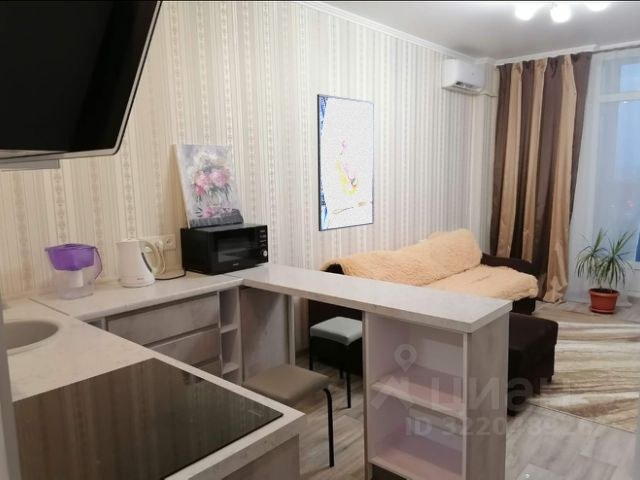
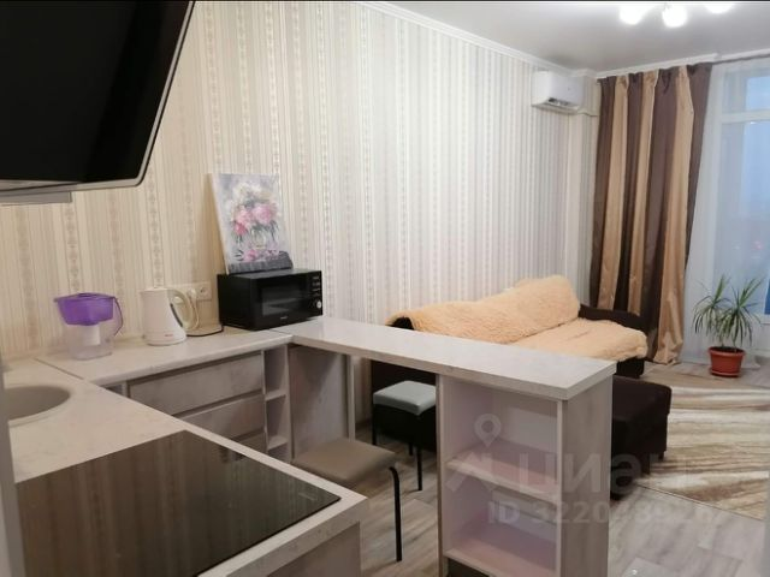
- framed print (347, 164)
